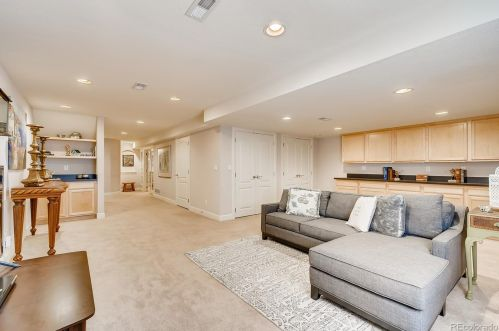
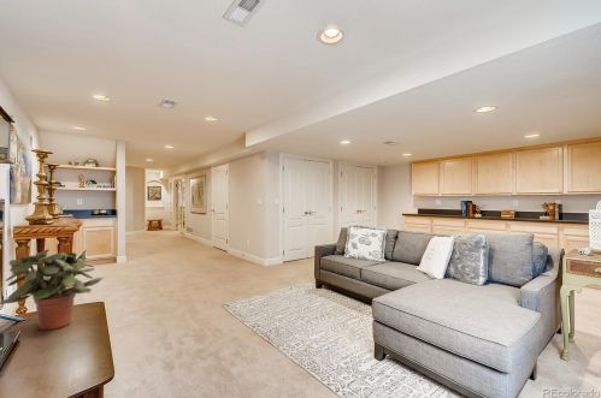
+ potted plant (57, 285)
